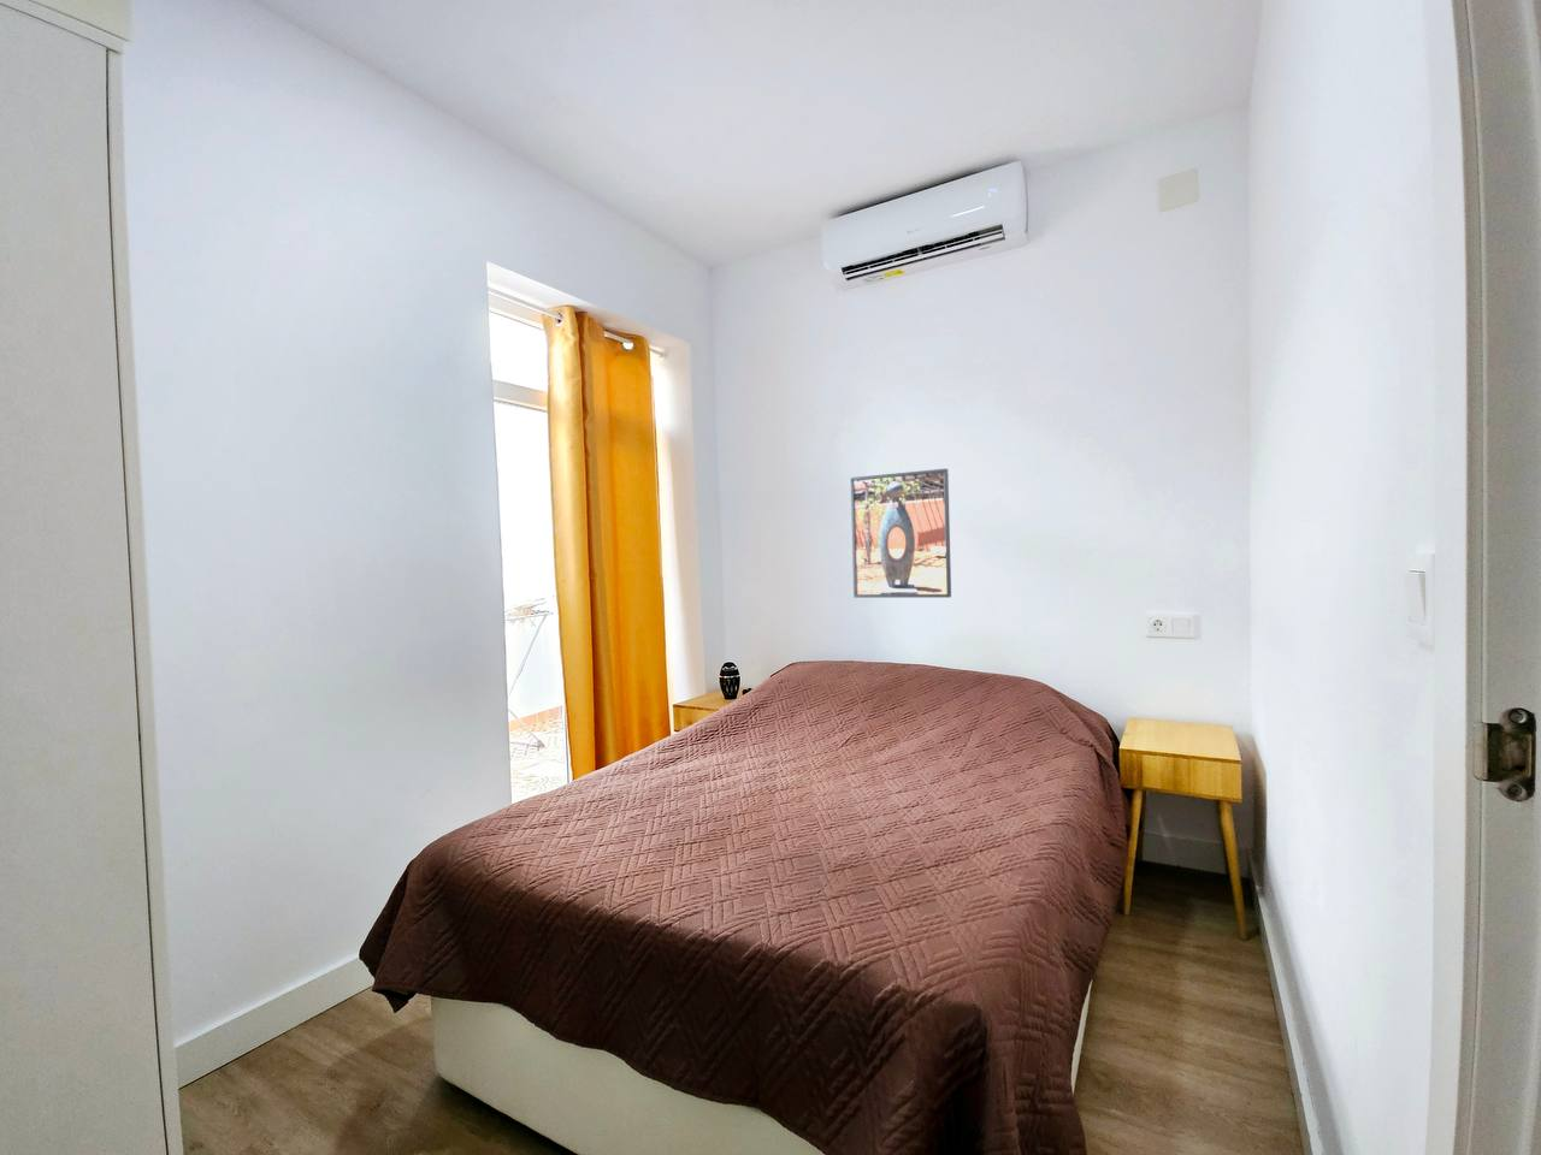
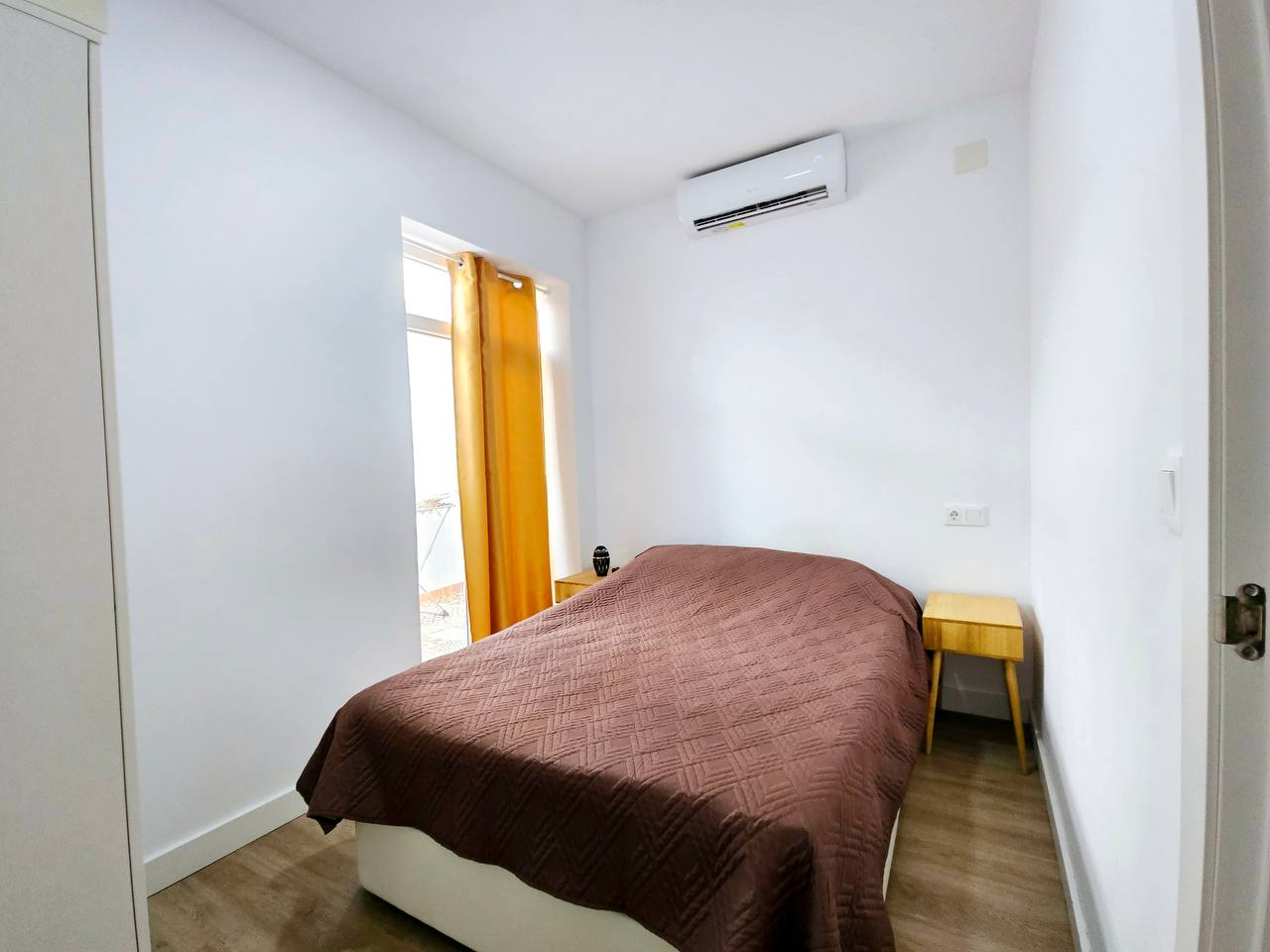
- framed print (898, 535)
